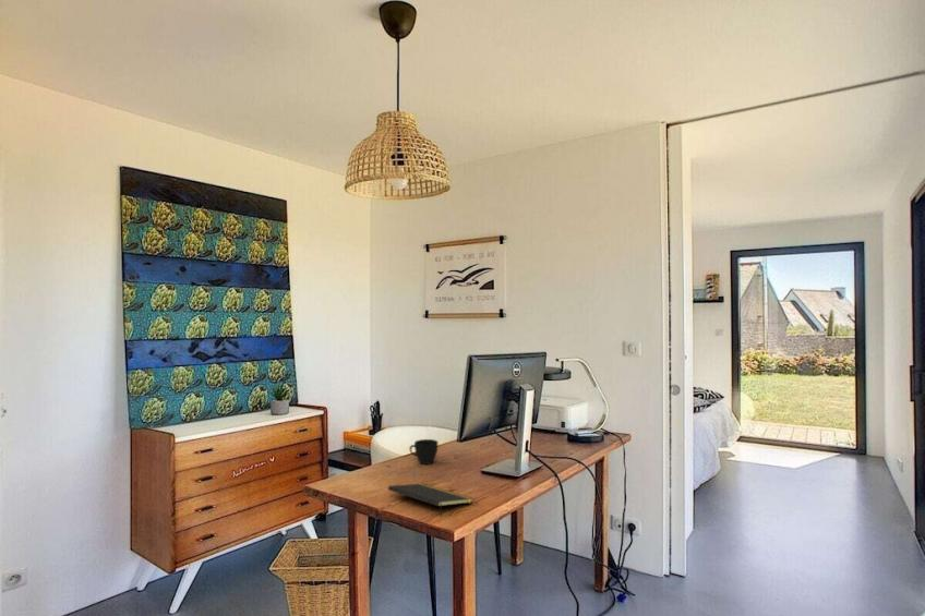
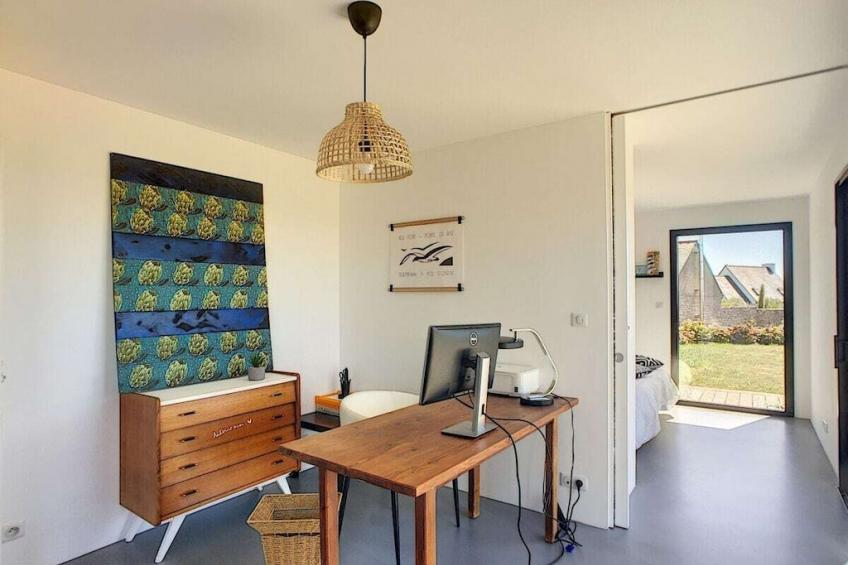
- cup (424, 451)
- notepad (430, 494)
